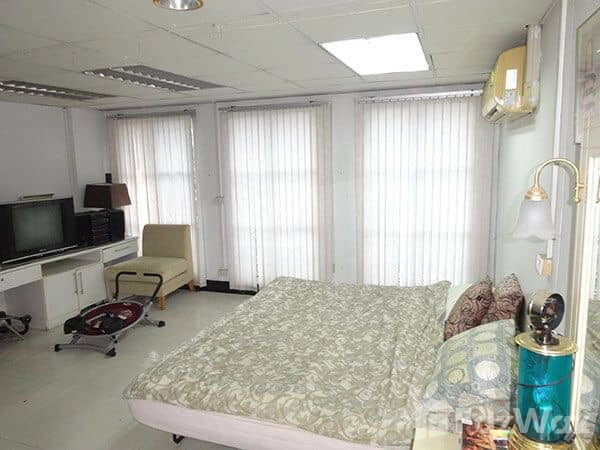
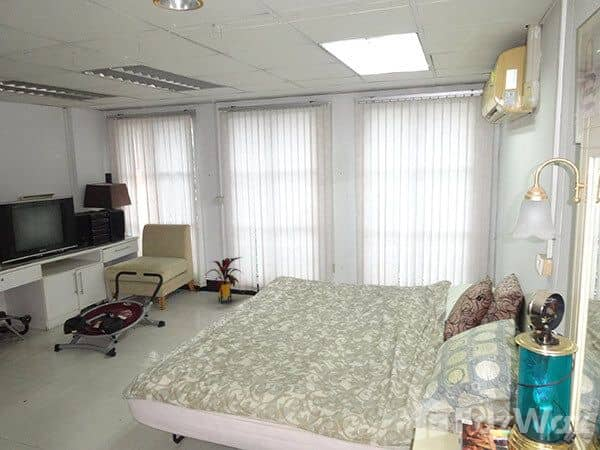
+ house plant (224, 279)
